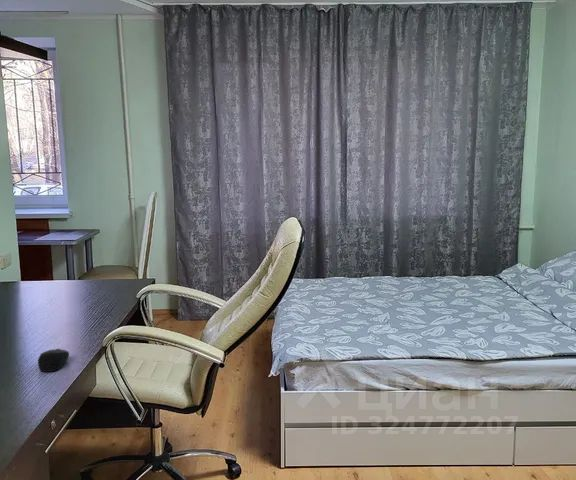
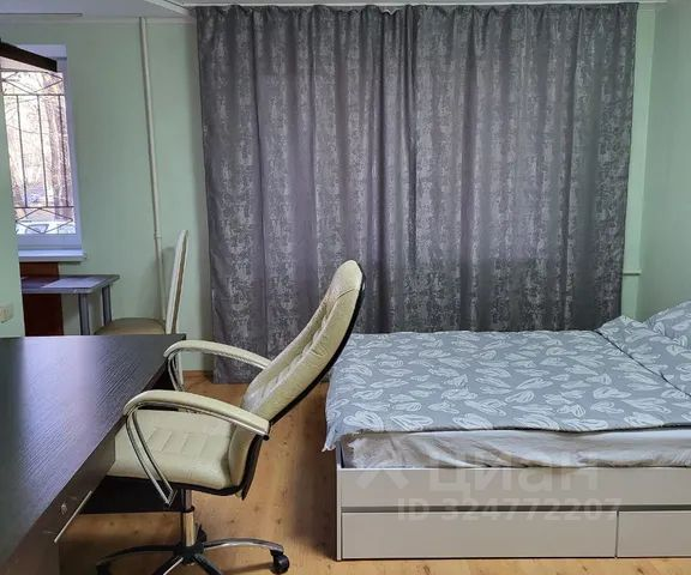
- computer mouse (53, 357)
